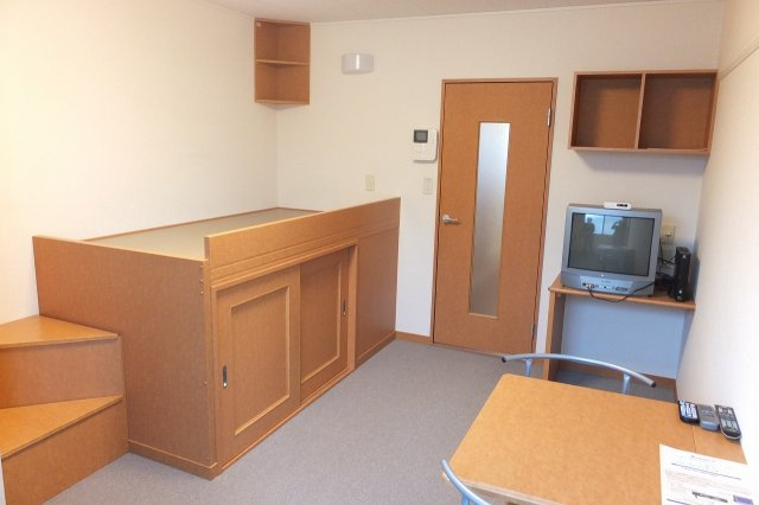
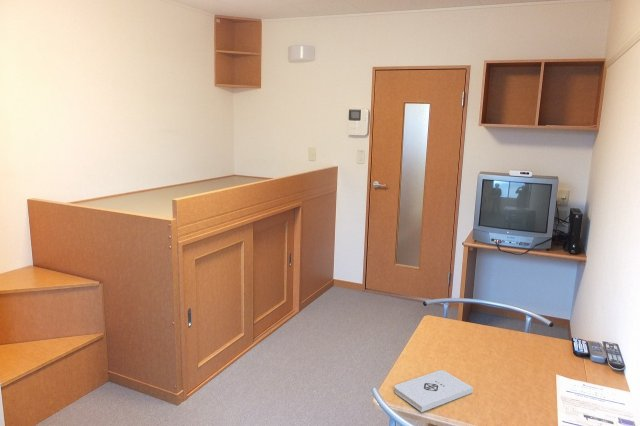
+ notepad (432, 389)
